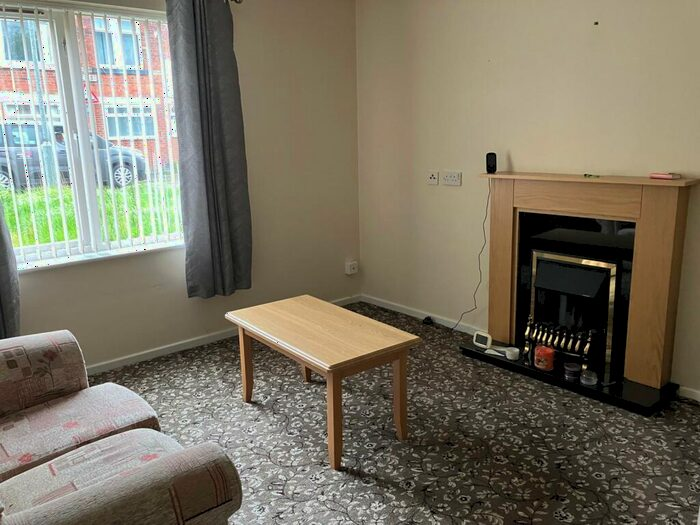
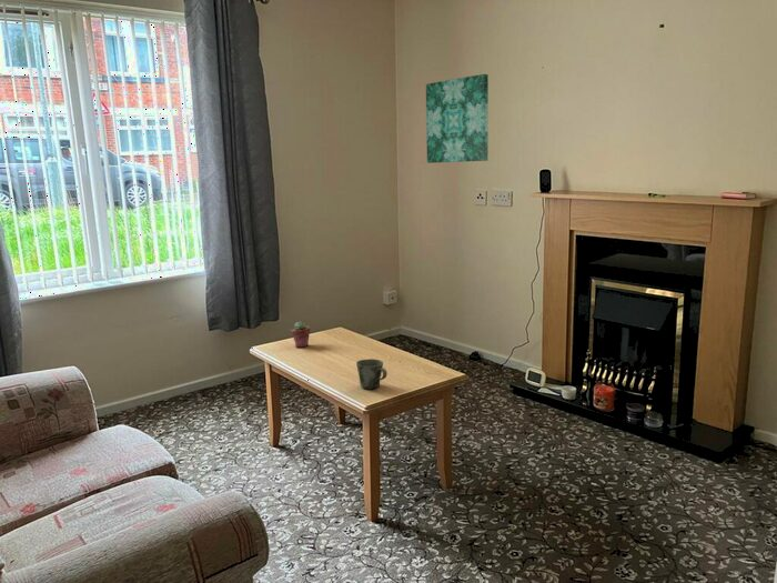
+ potted succulent (300, 333)
+ mug (372, 374)
+ wall art (455, 121)
